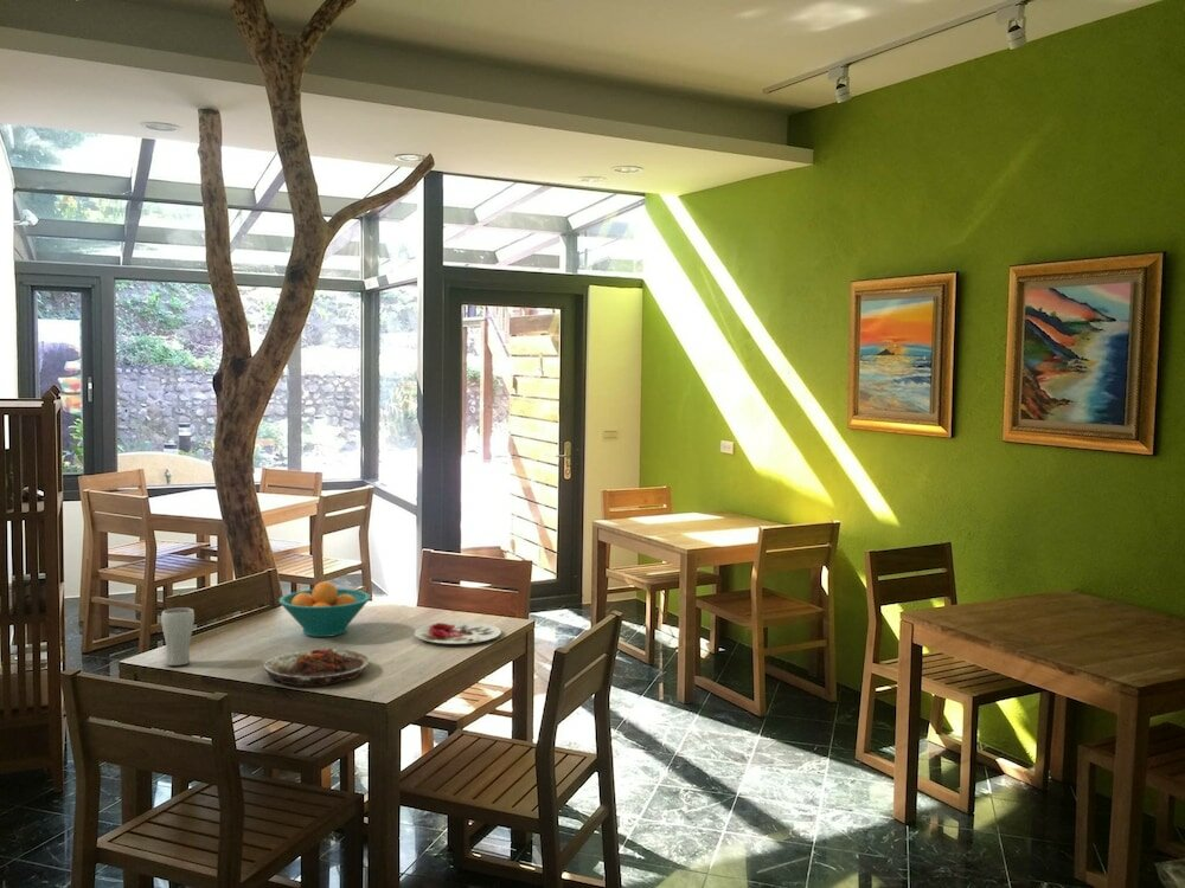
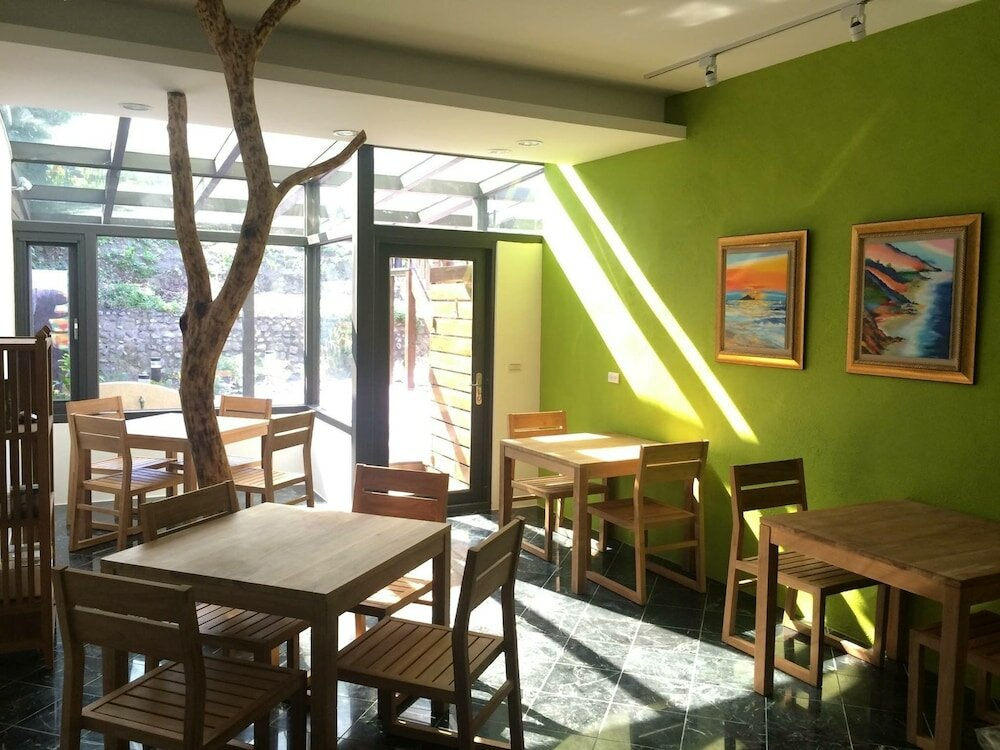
- fruit bowl (325, 606)
- plate (316, 662)
- plate (457, 631)
- drinking glass (178, 636)
